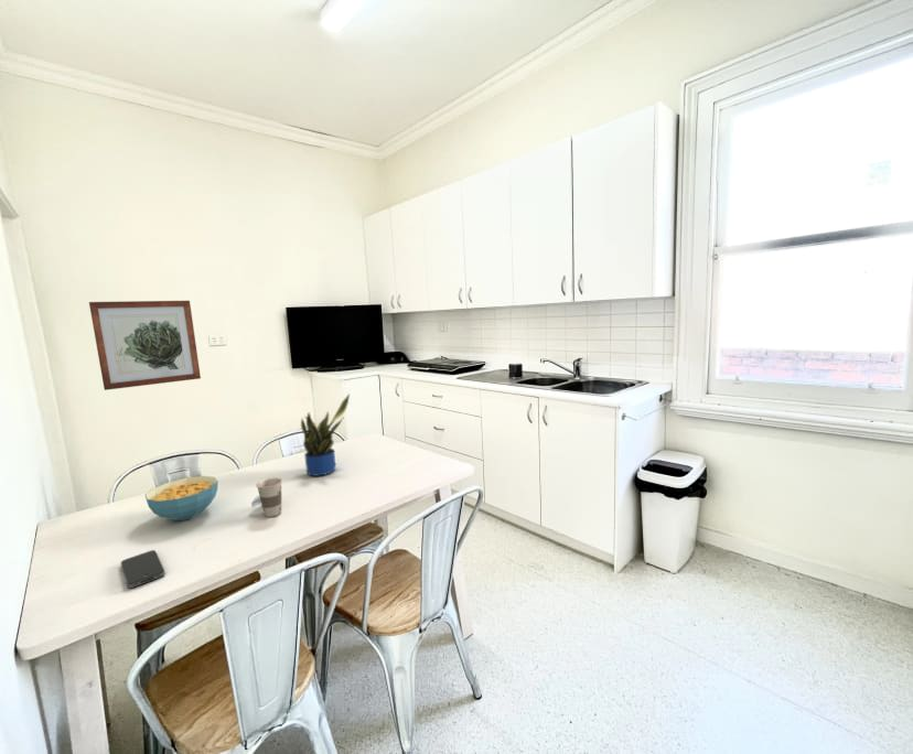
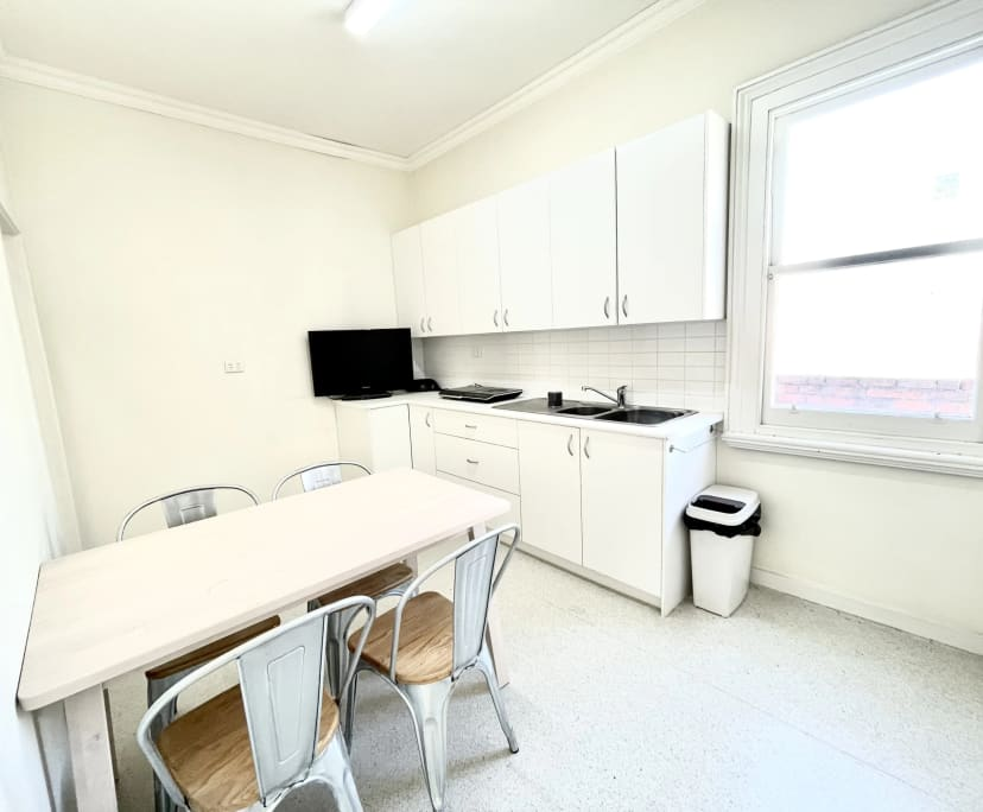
- smartphone (141, 568)
- potted plant (325, 432)
- cereal bowl (184, 502)
- wall art (148, 343)
- cup (267, 495)
